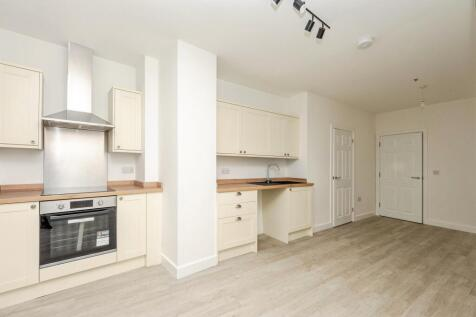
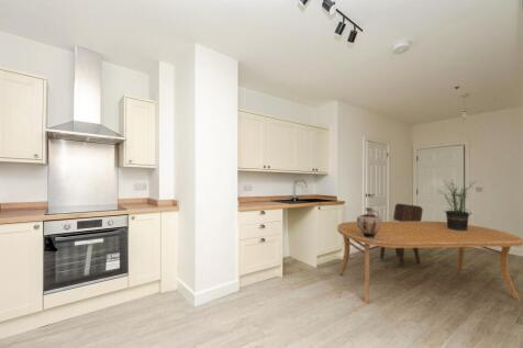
+ potted plant (455, 203)
+ dining chair (399, 221)
+ dining table (418, 247)
+ ceramic jug (368, 222)
